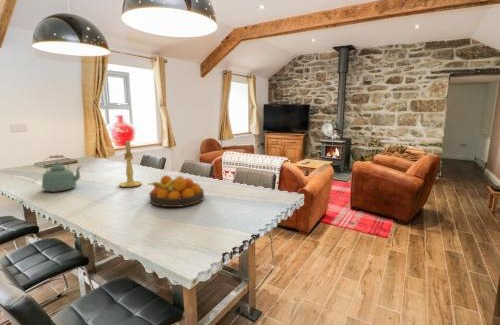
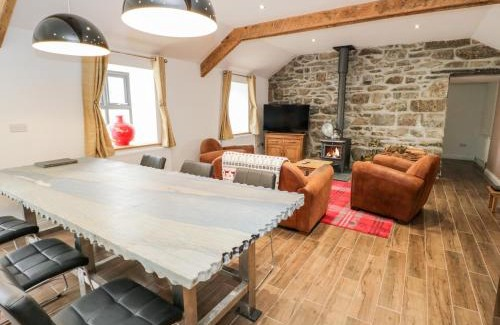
- kettle (61, 172)
- fruit bowl (177, 187)
- candle holder (129, 162)
